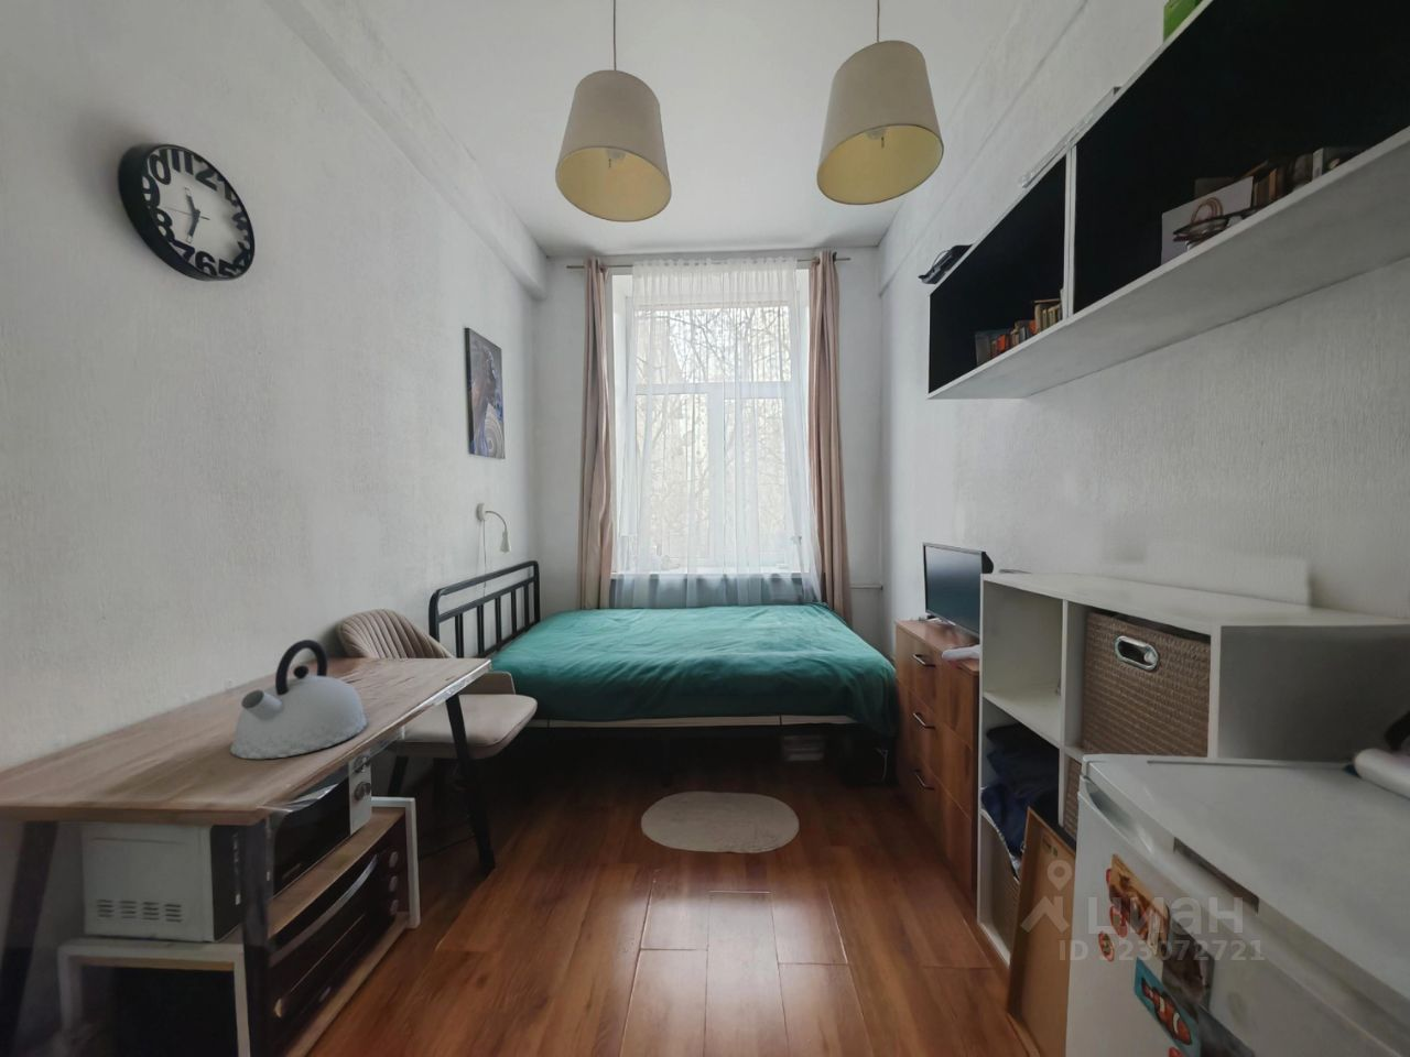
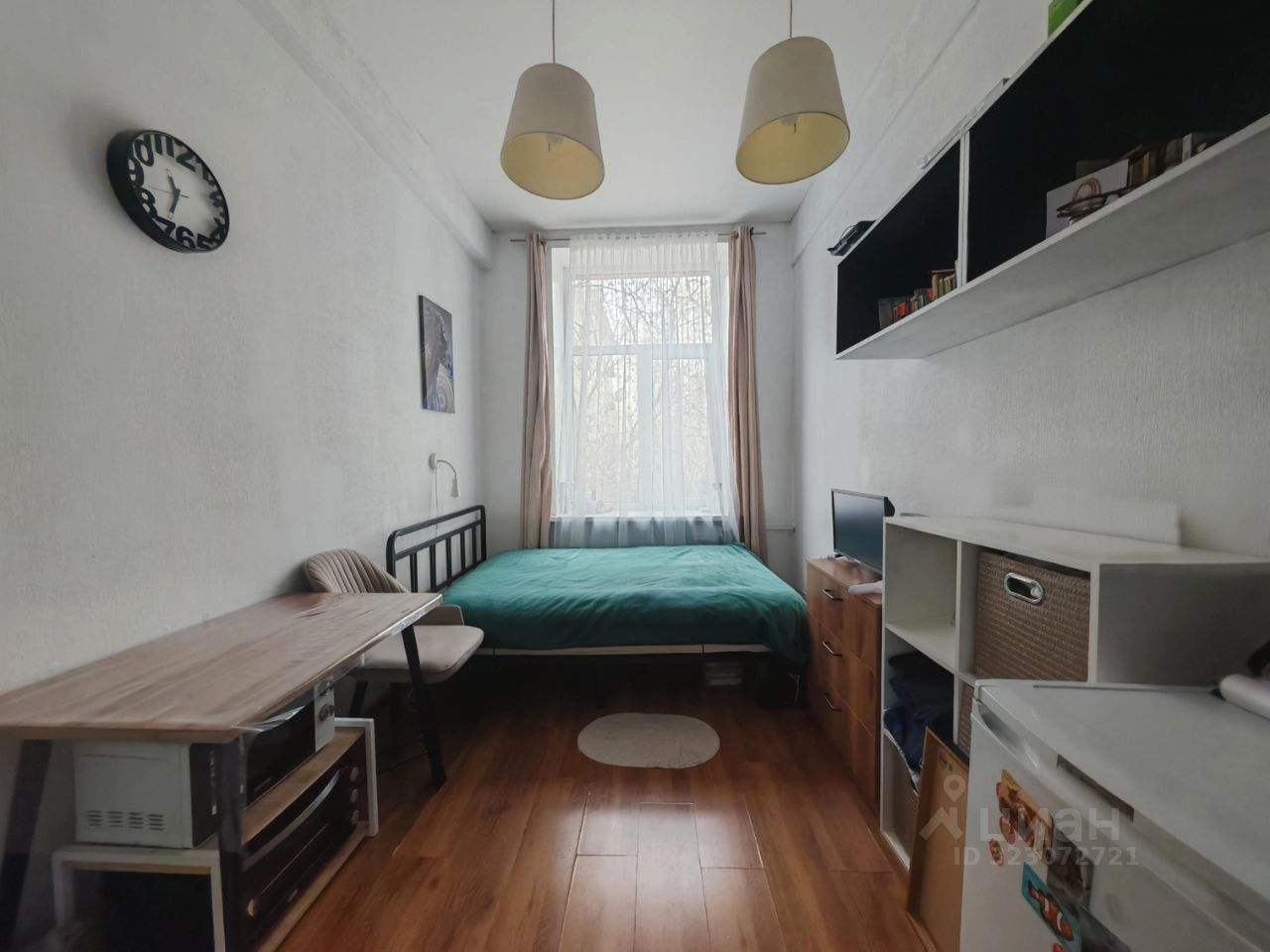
- kettle (298, 689)
